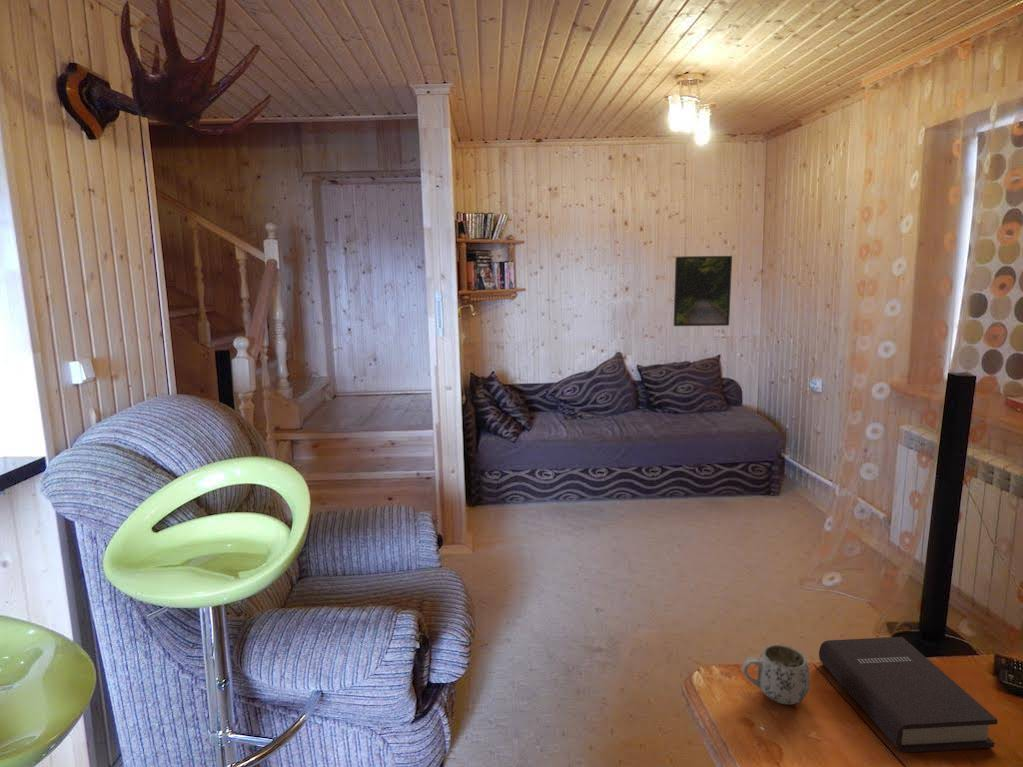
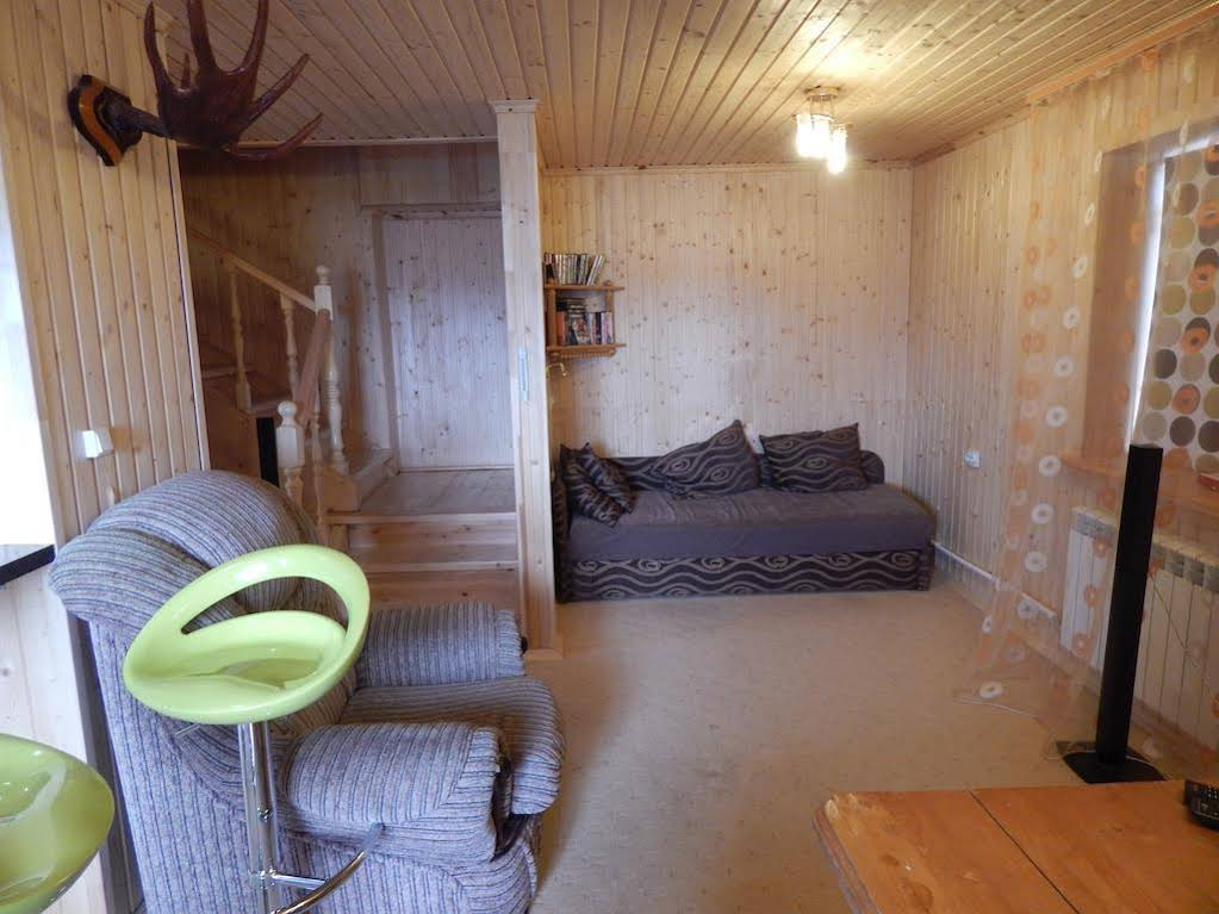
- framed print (702, 291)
- book (898, 689)
- mug (774, 676)
